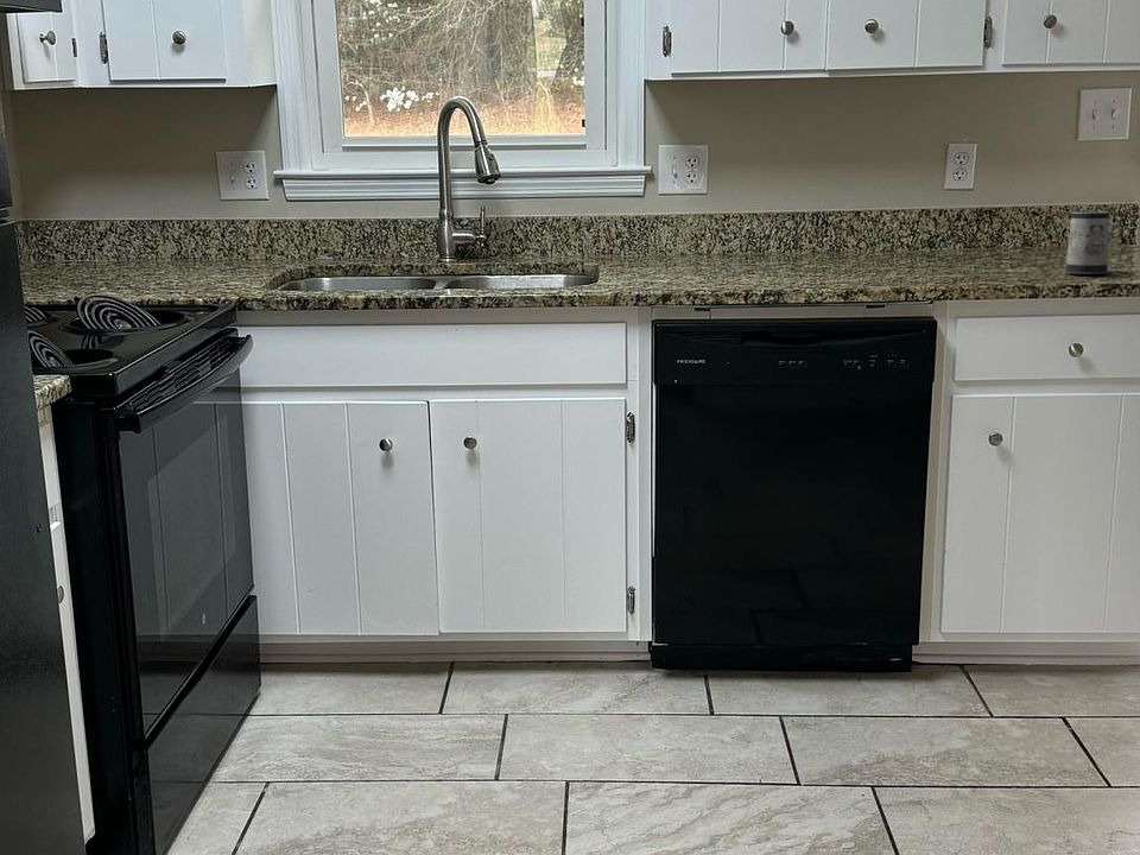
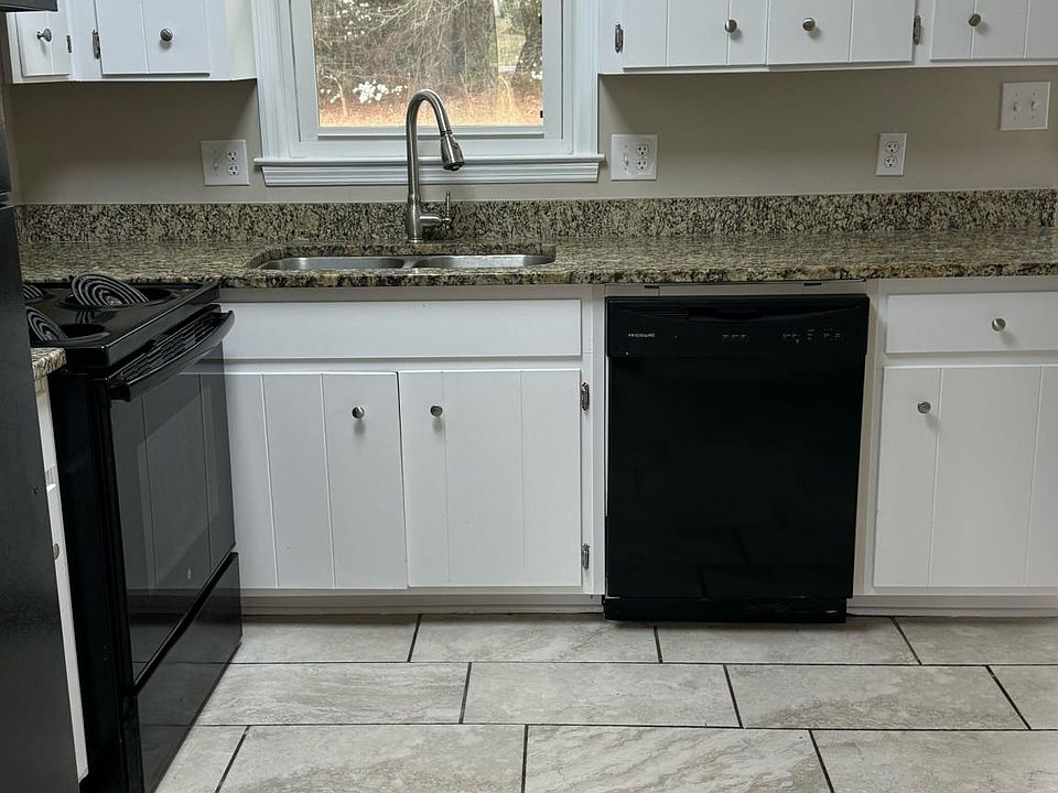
- mug (1084, 241)
